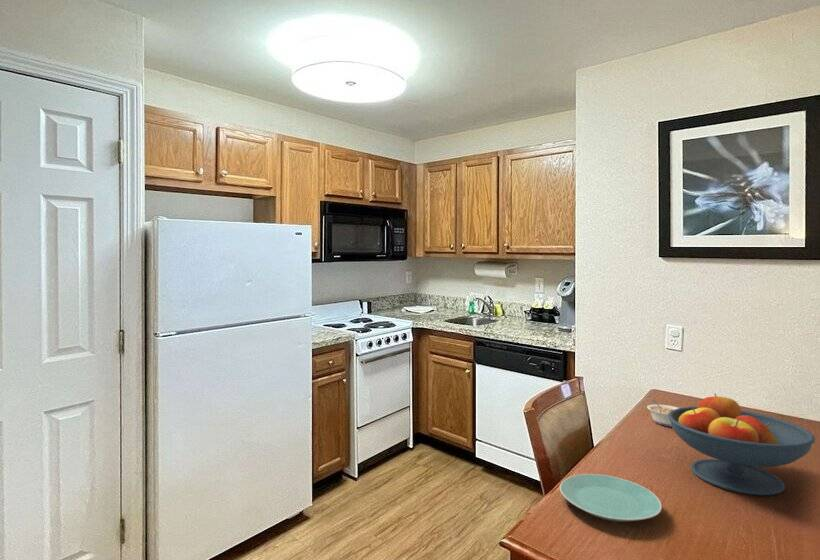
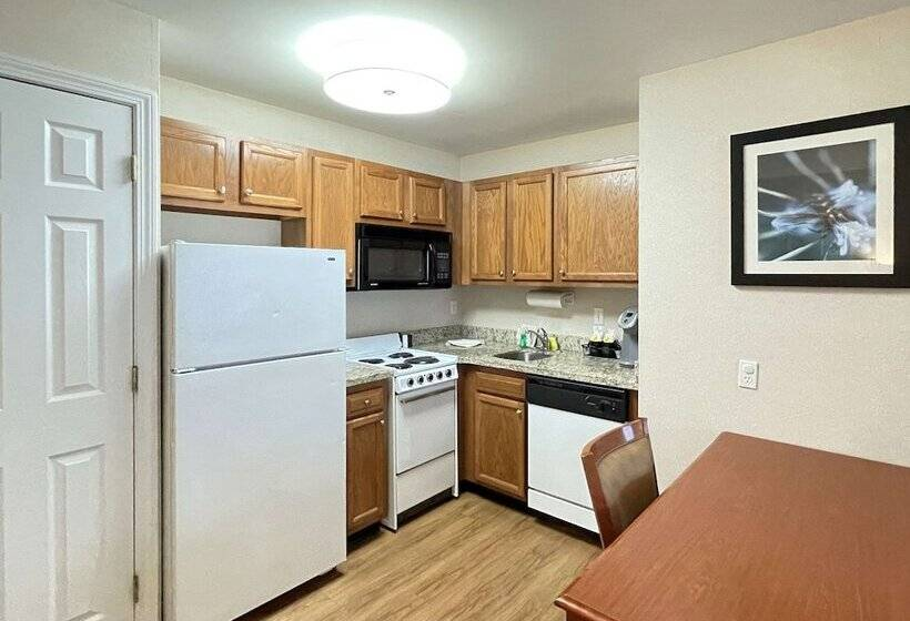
- legume (666, 414)
- plate (608, 499)
- fruit bowl (735, 440)
